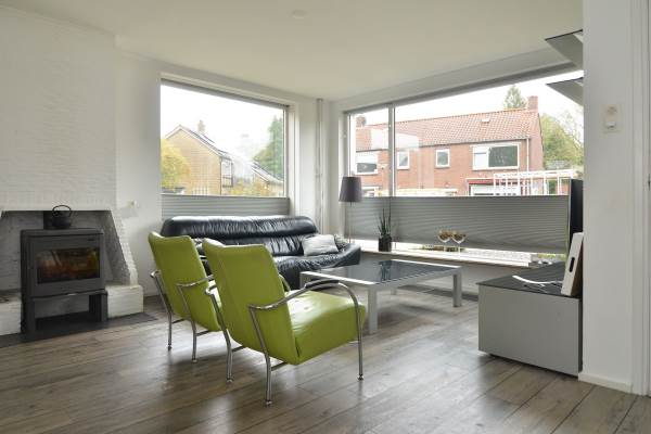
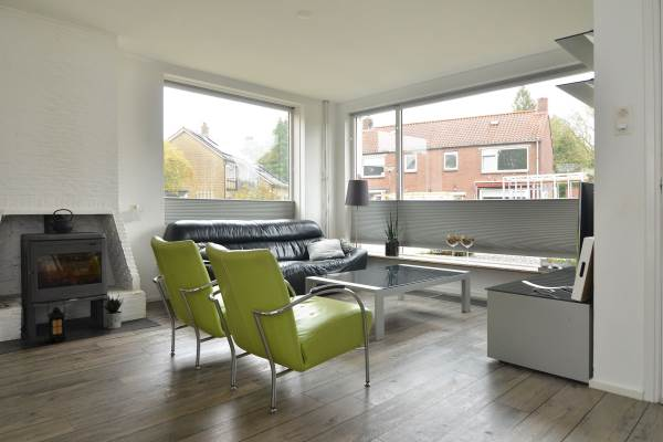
+ potted plant (113, 311)
+ lantern (56, 318)
